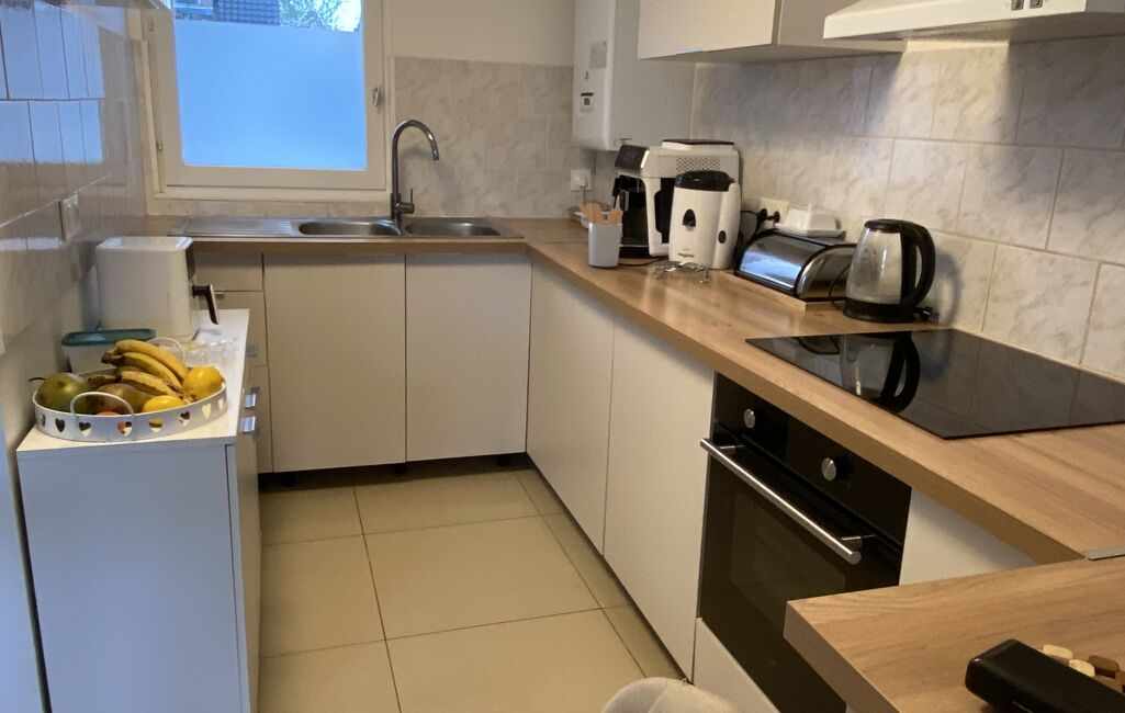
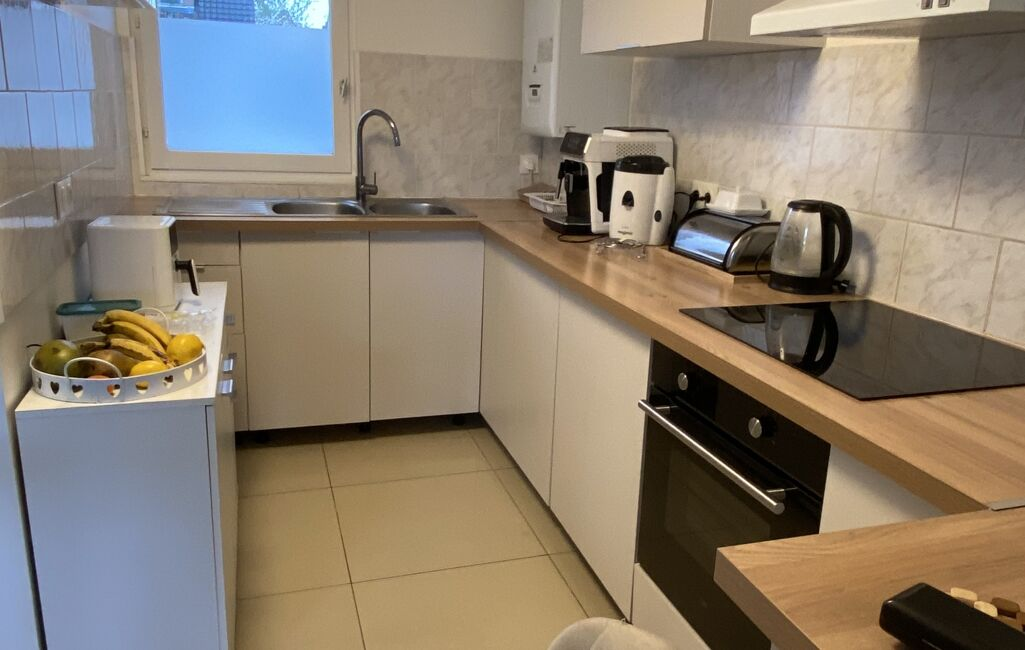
- utensil holder (598, 233)
